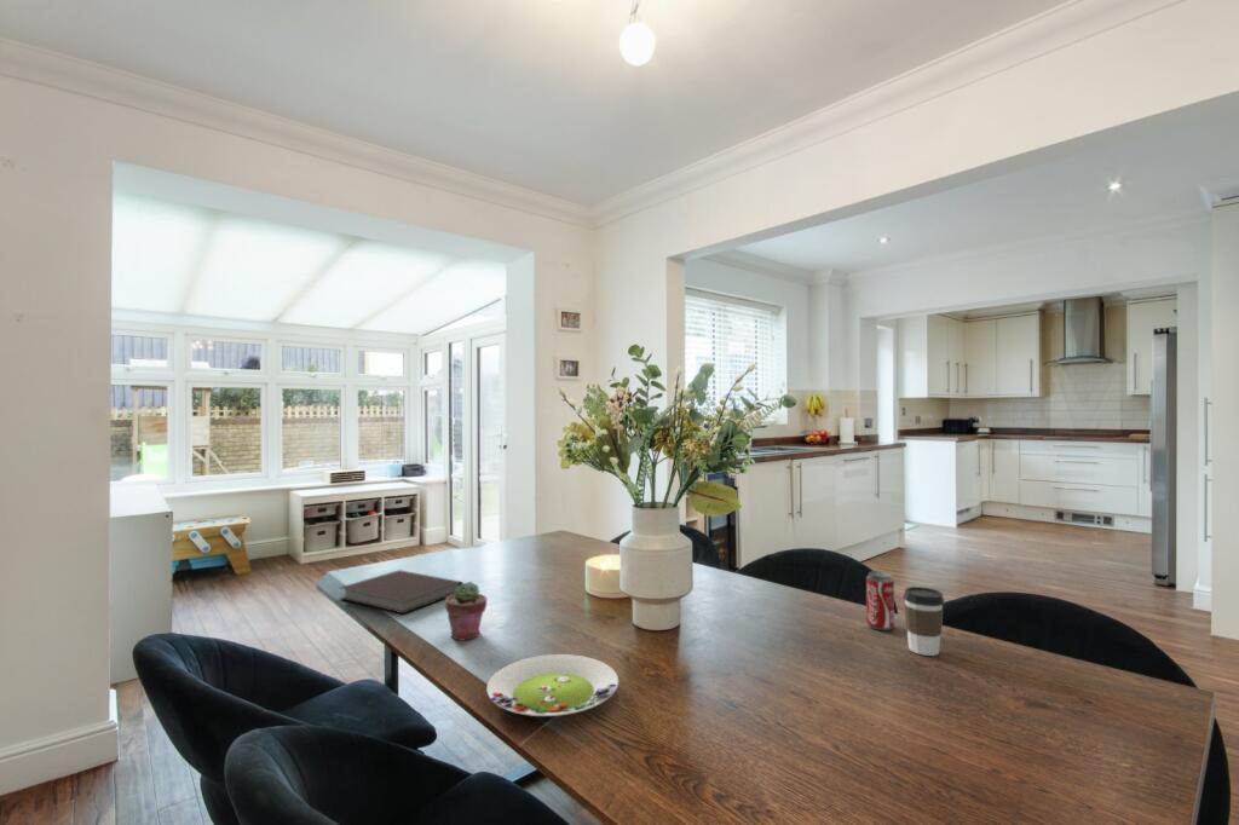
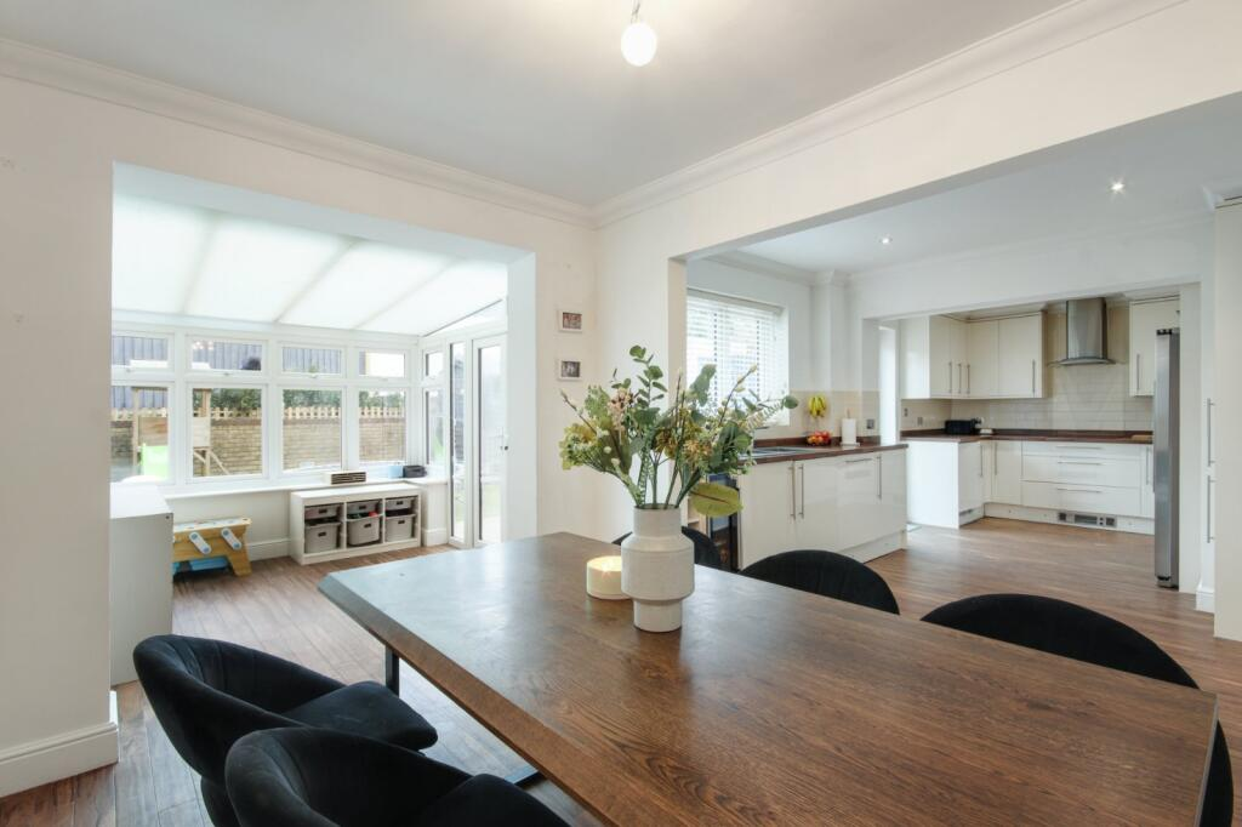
- potted succulent (466, 608)
- coffee cup (923, 621)
- notebook (402, 589)
- salad plate (553, 685)
- beverage can (880, 600)
